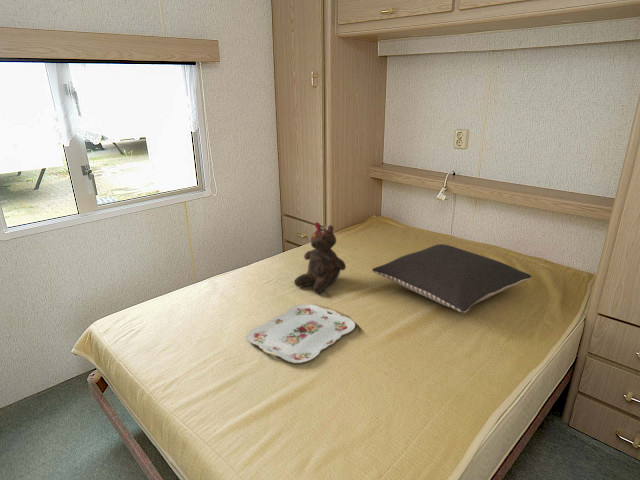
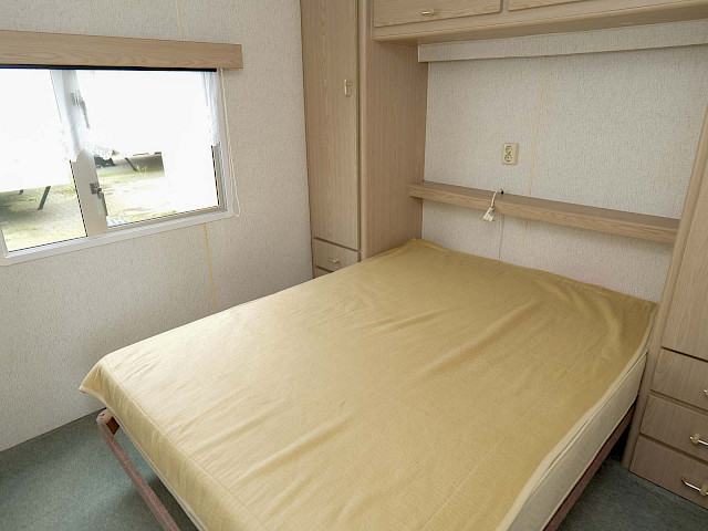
- pillow (449, 273)
- teddy bear (318, 256)
- serving tray (302, 331)
